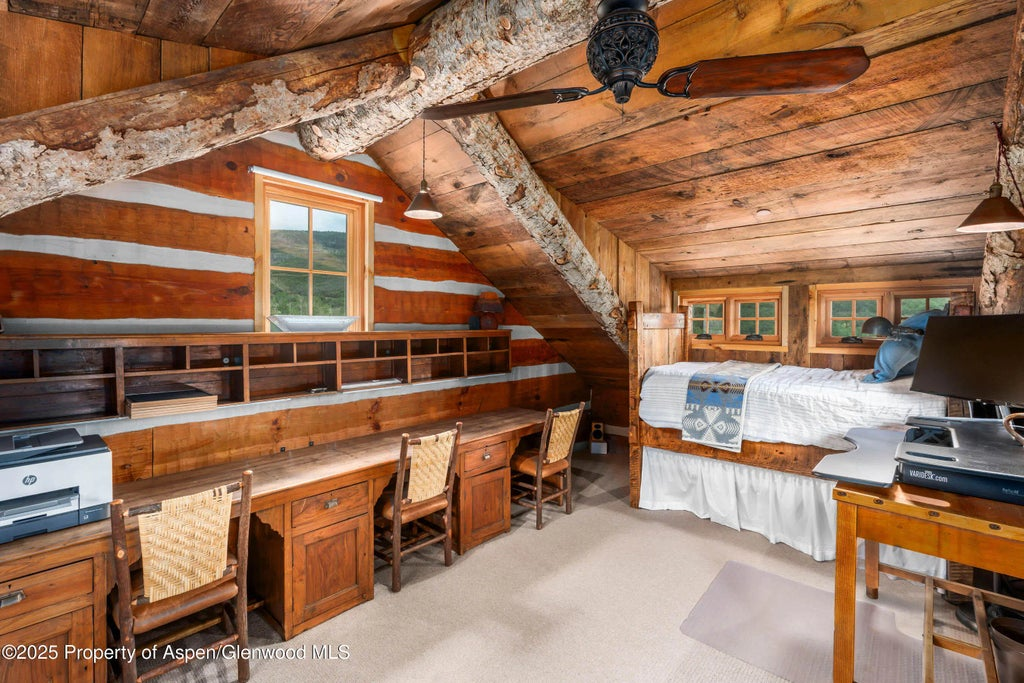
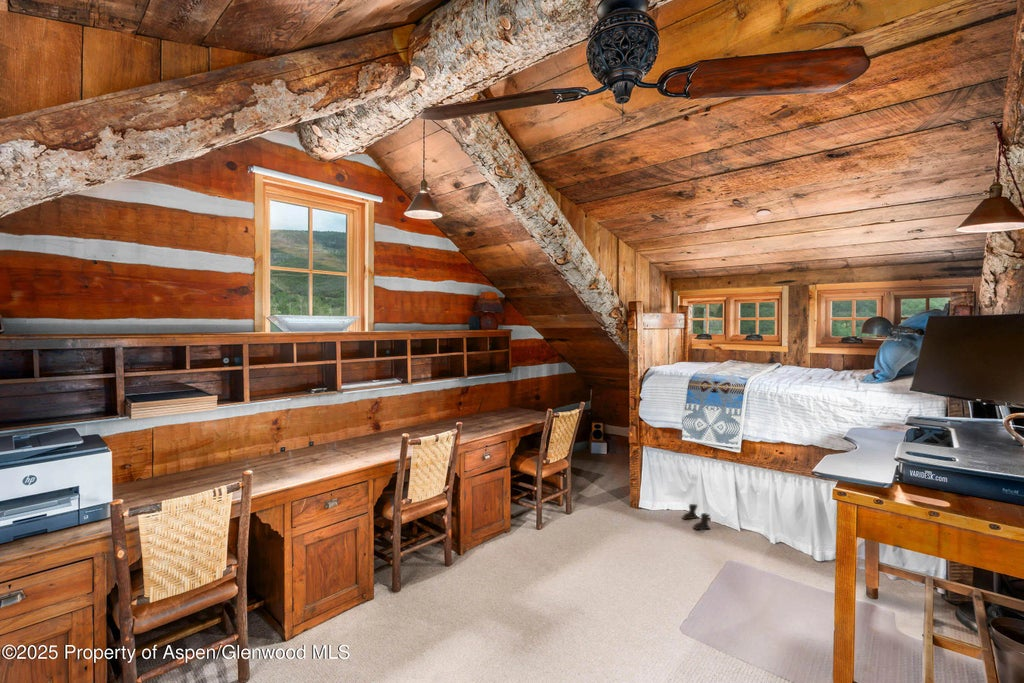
+ boots (695, 515)
